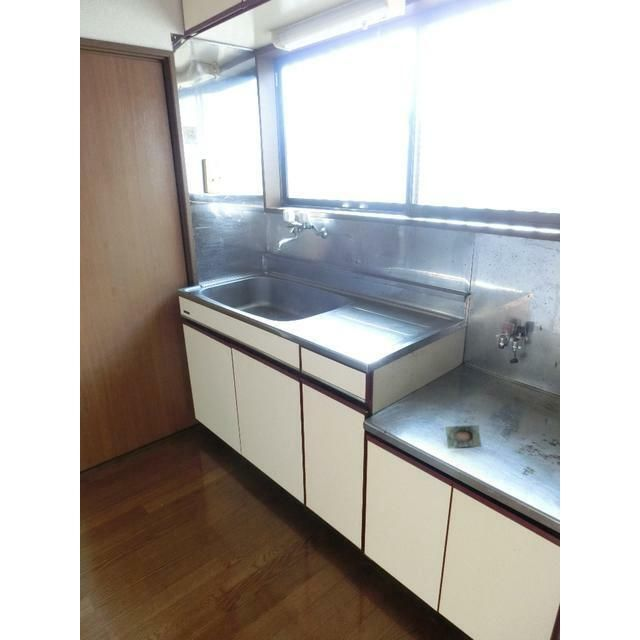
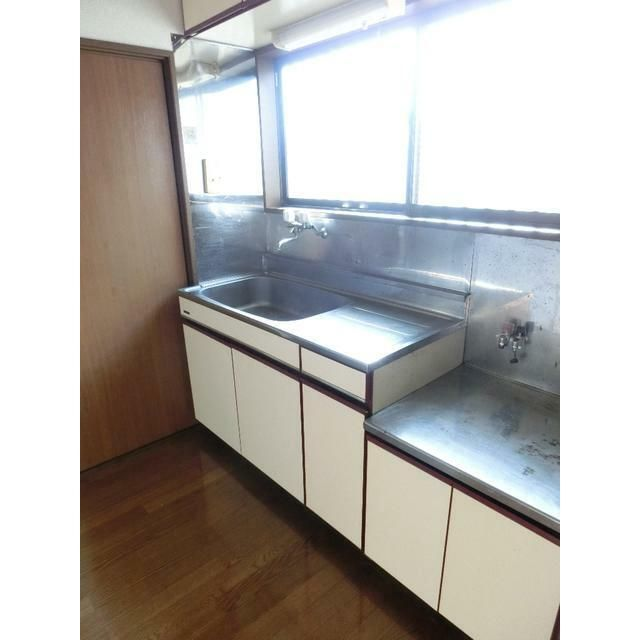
- soap bar (463, 435)
